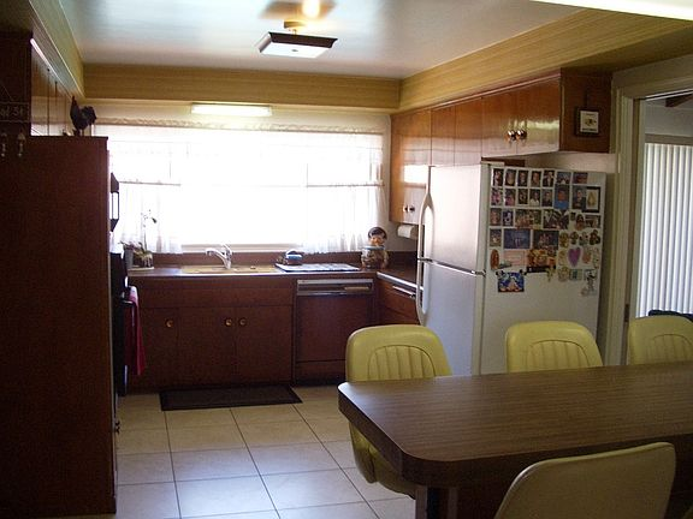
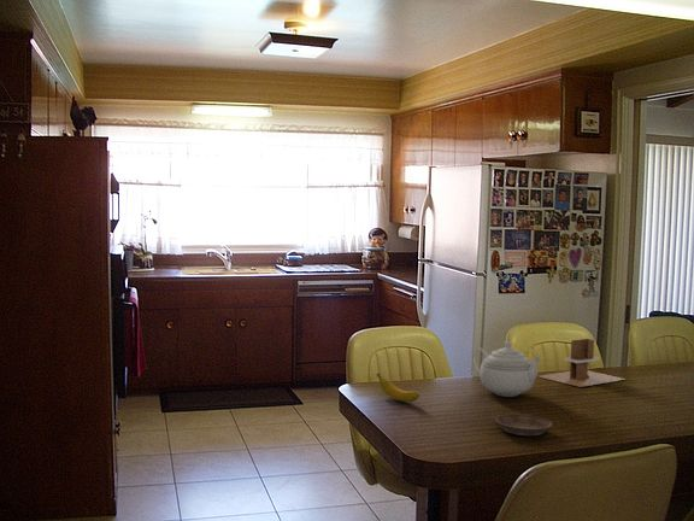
+ teapot (506, 367)
+ banana (396, 388)
+ napkin holder (582, 358)
+ saucer (523, 426)
